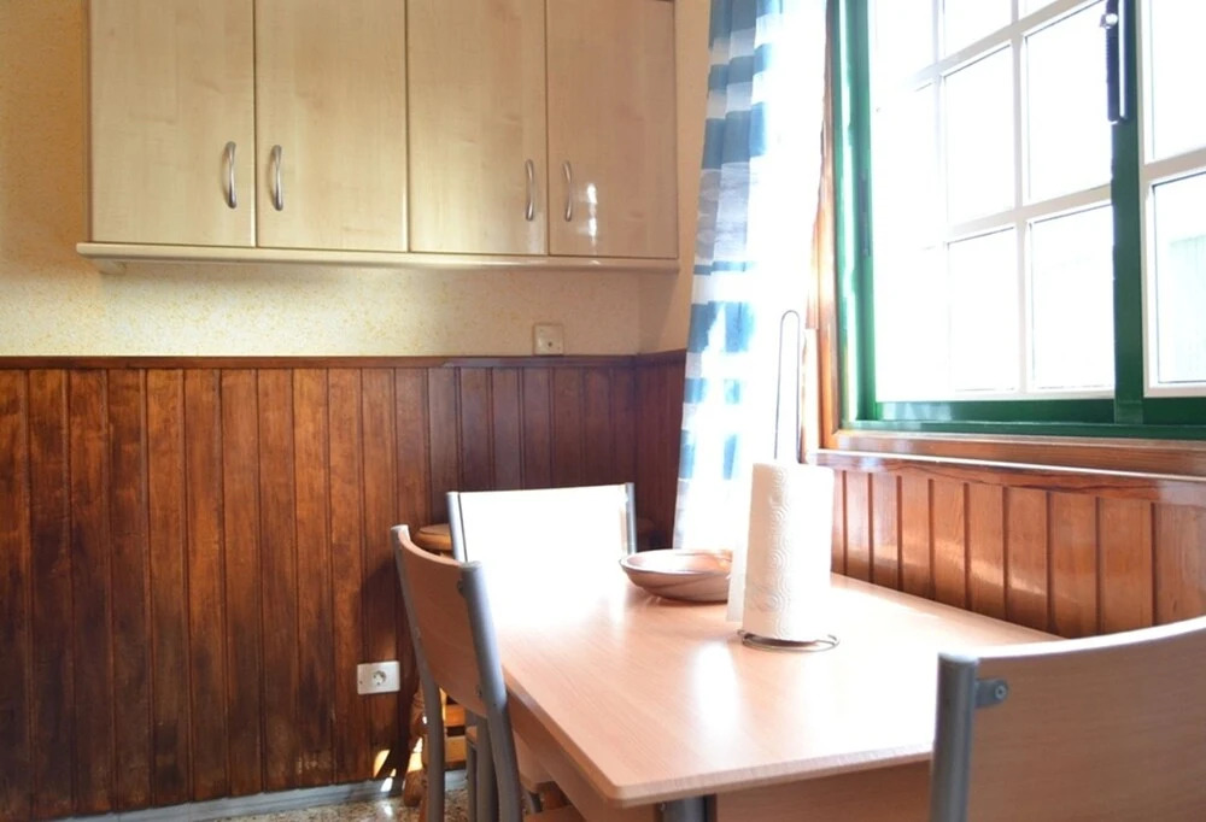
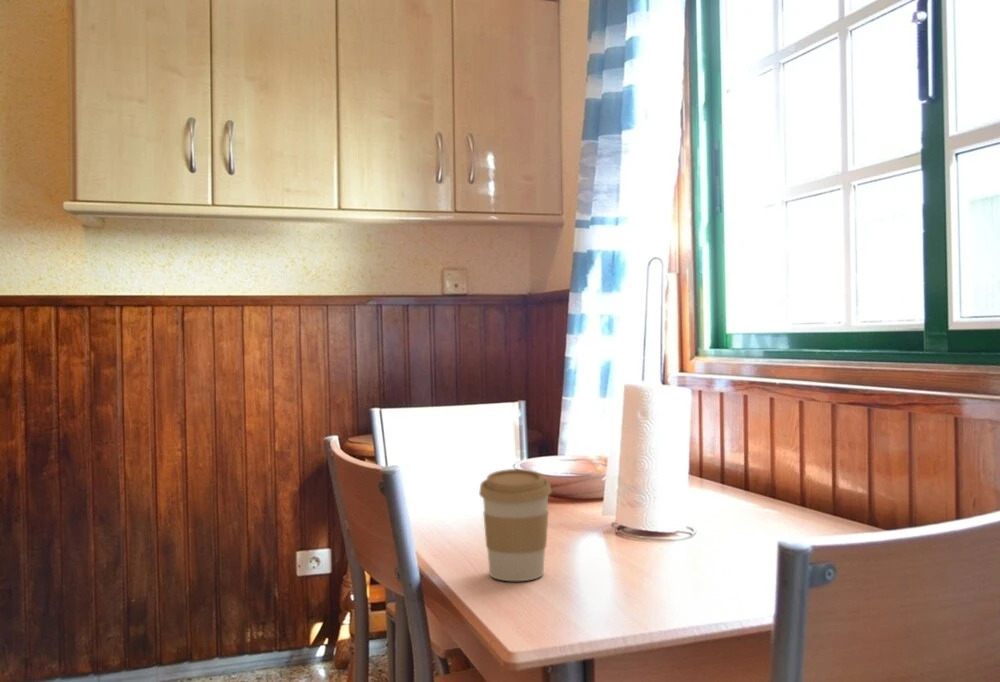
+ coffee cup (515, 523)
